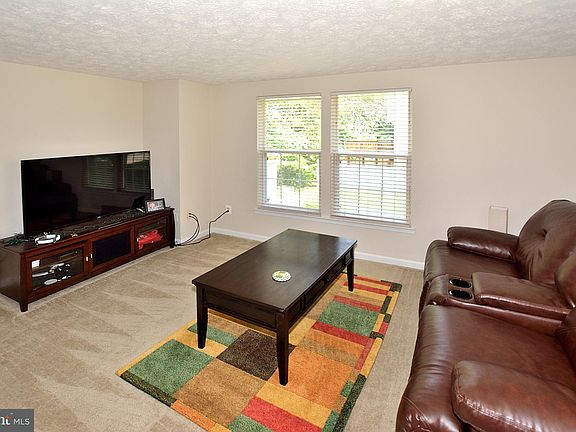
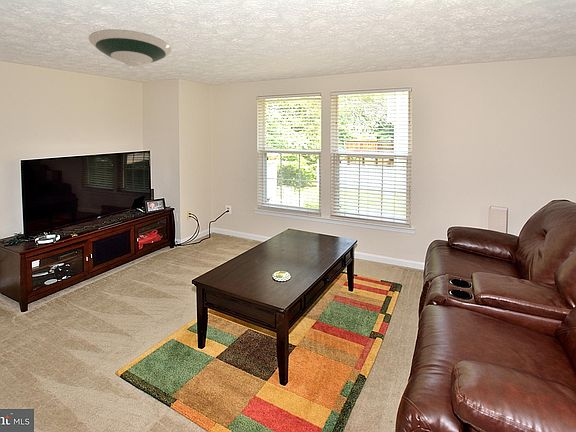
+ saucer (131, 54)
